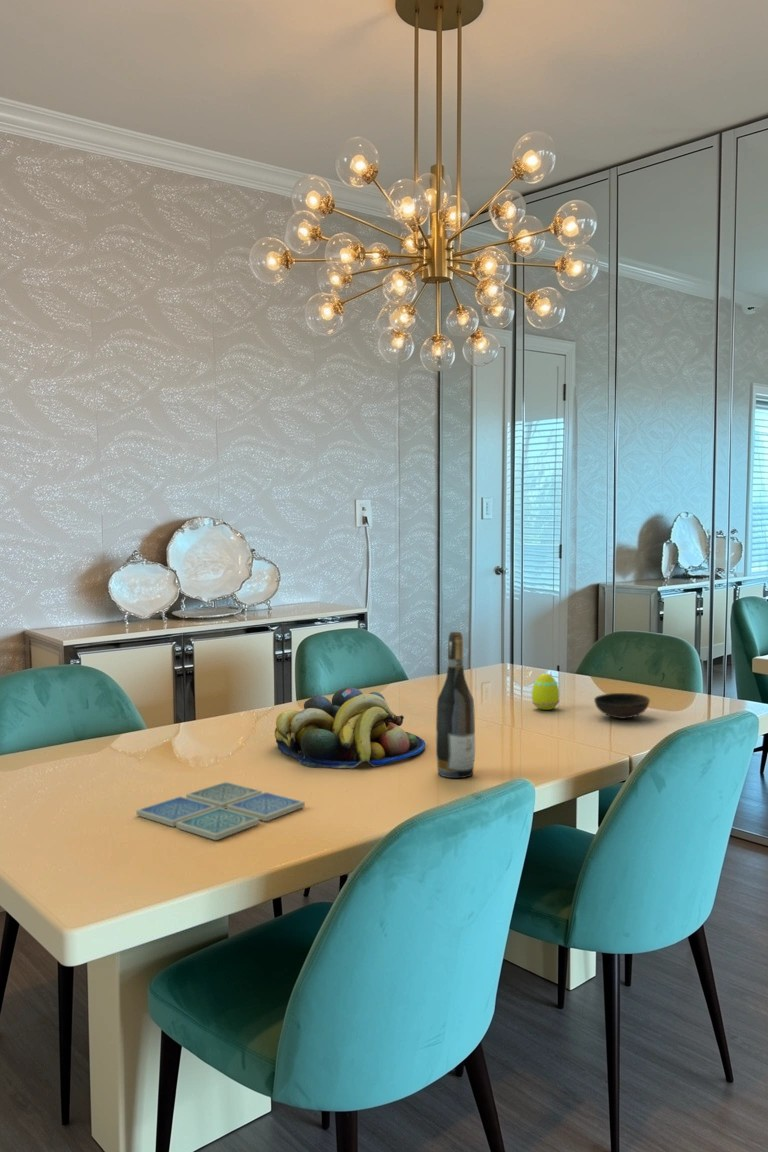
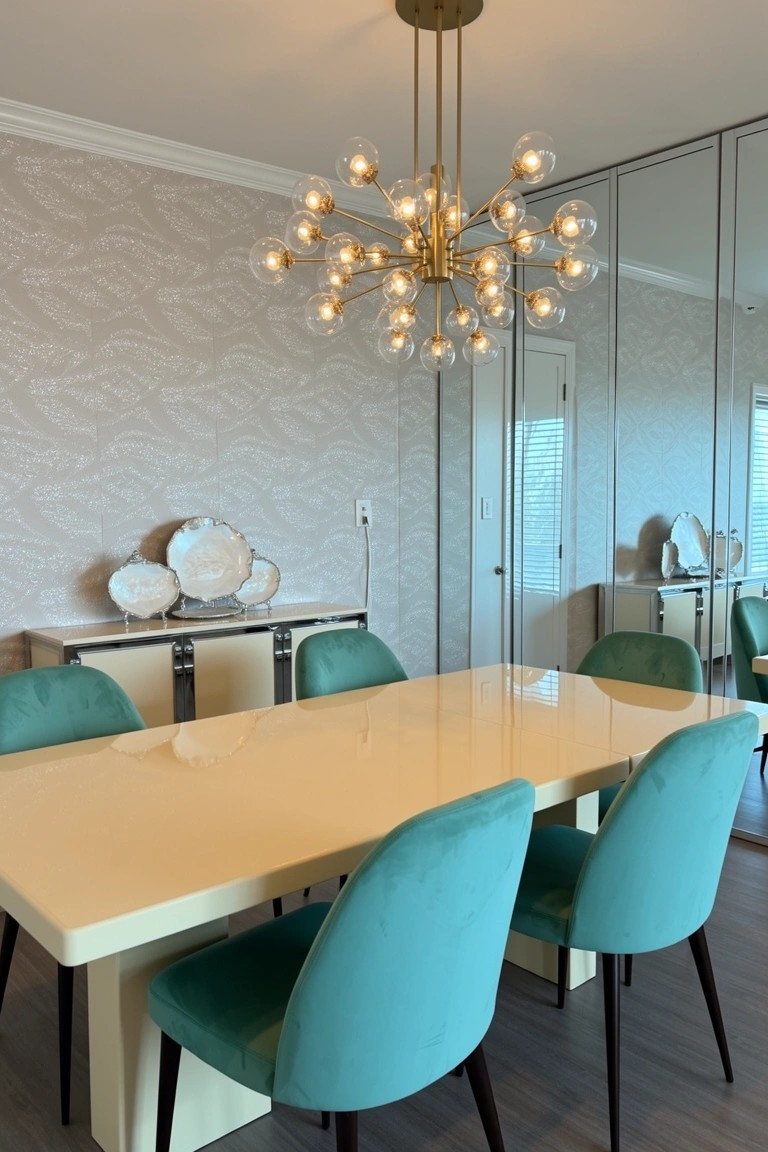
- bowl (621, 707)
- egg (545, 690)
- drink coaster (221, 808)
- wine bottle (455, 702)
- fruit bowl (352, 720)
